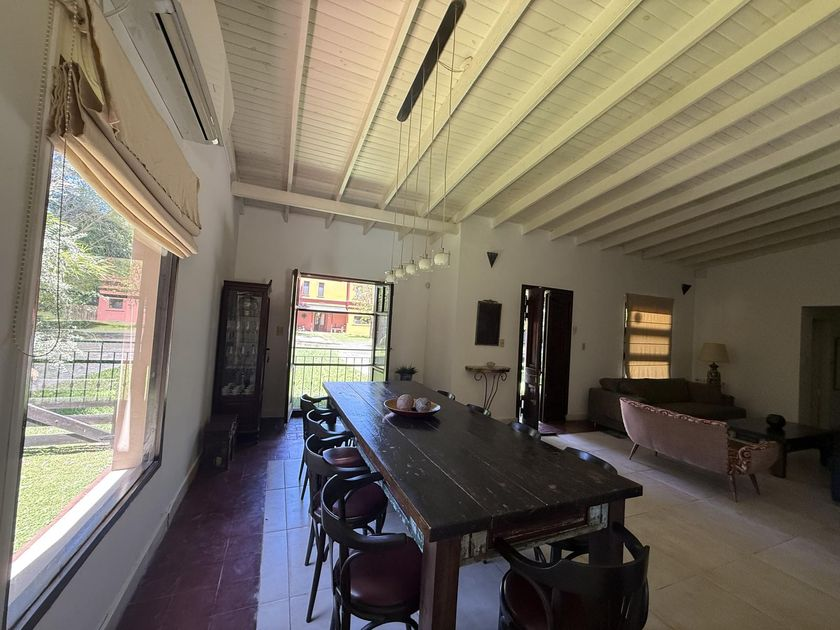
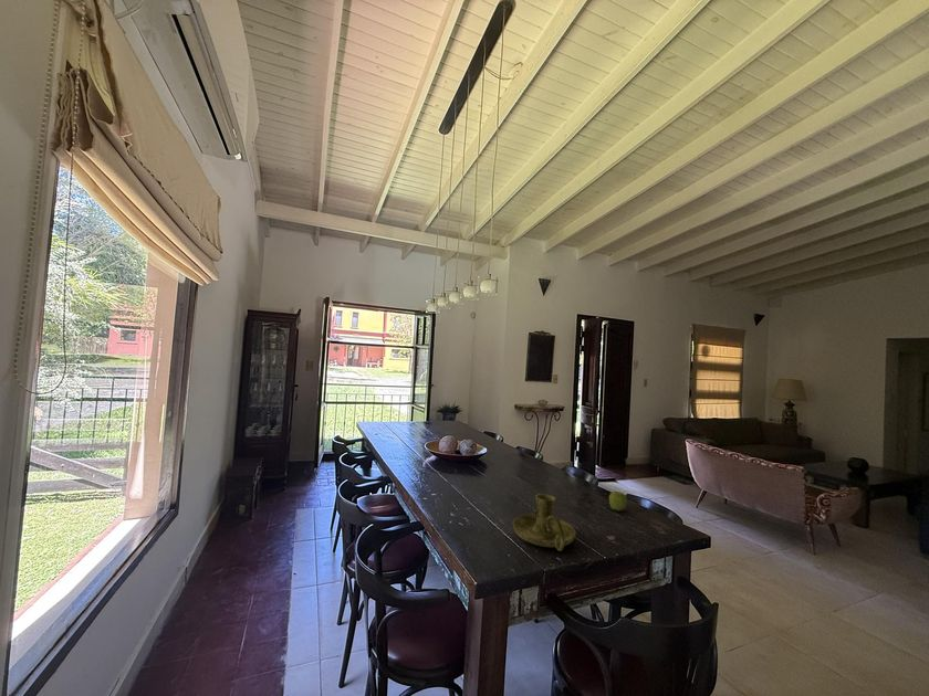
+ candle holder (546, 520)
+ apple (617, 500)
